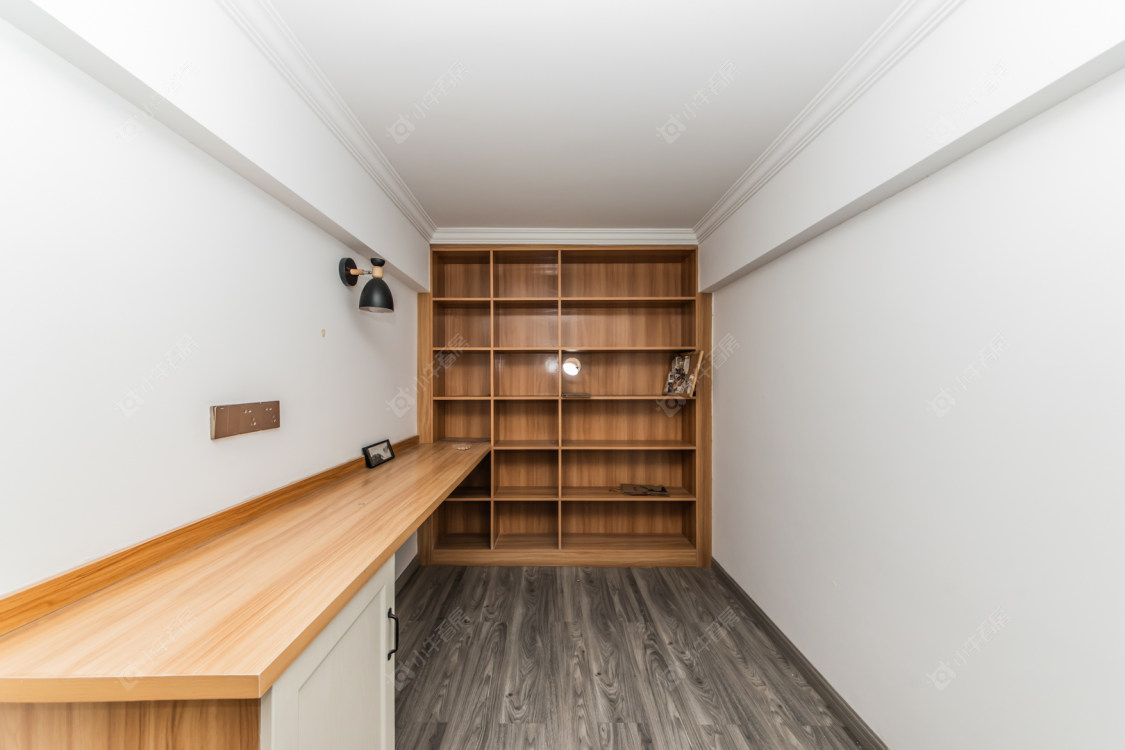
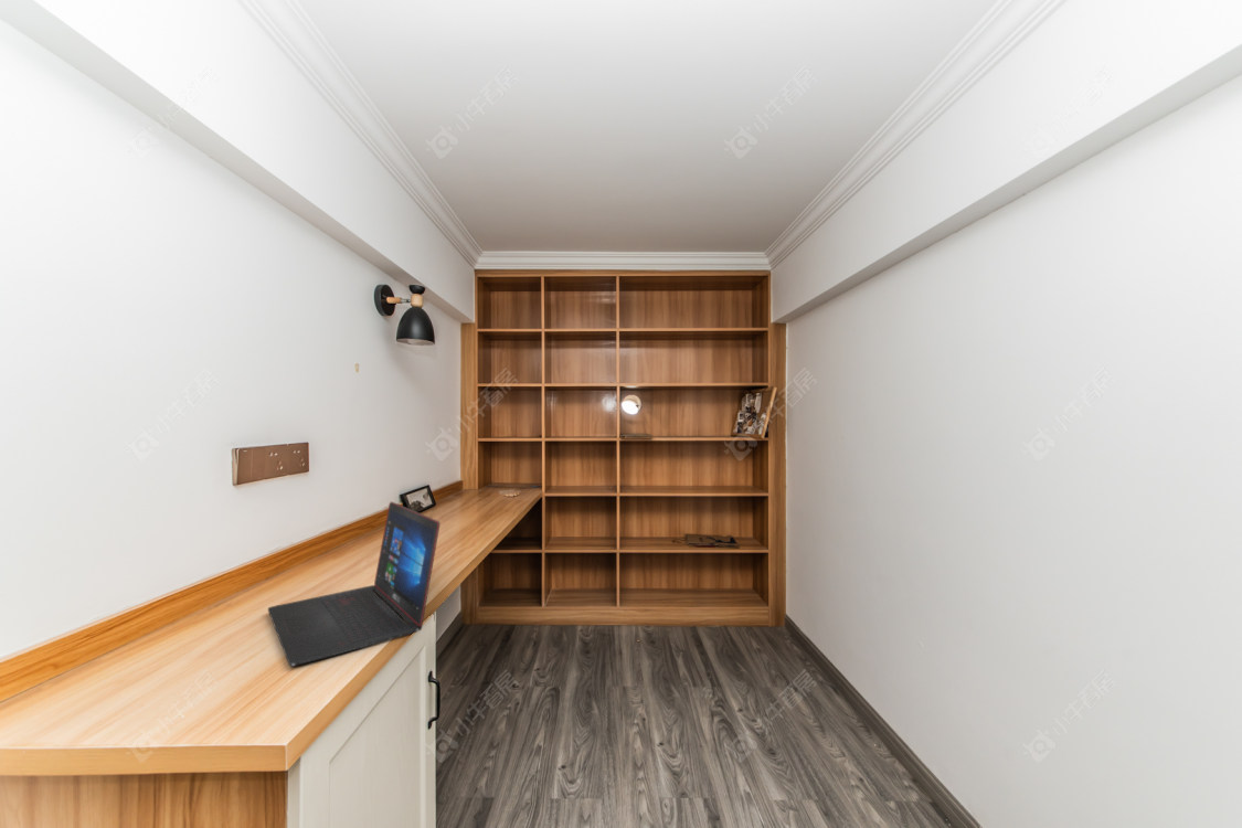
+ laptop (355, 588)
